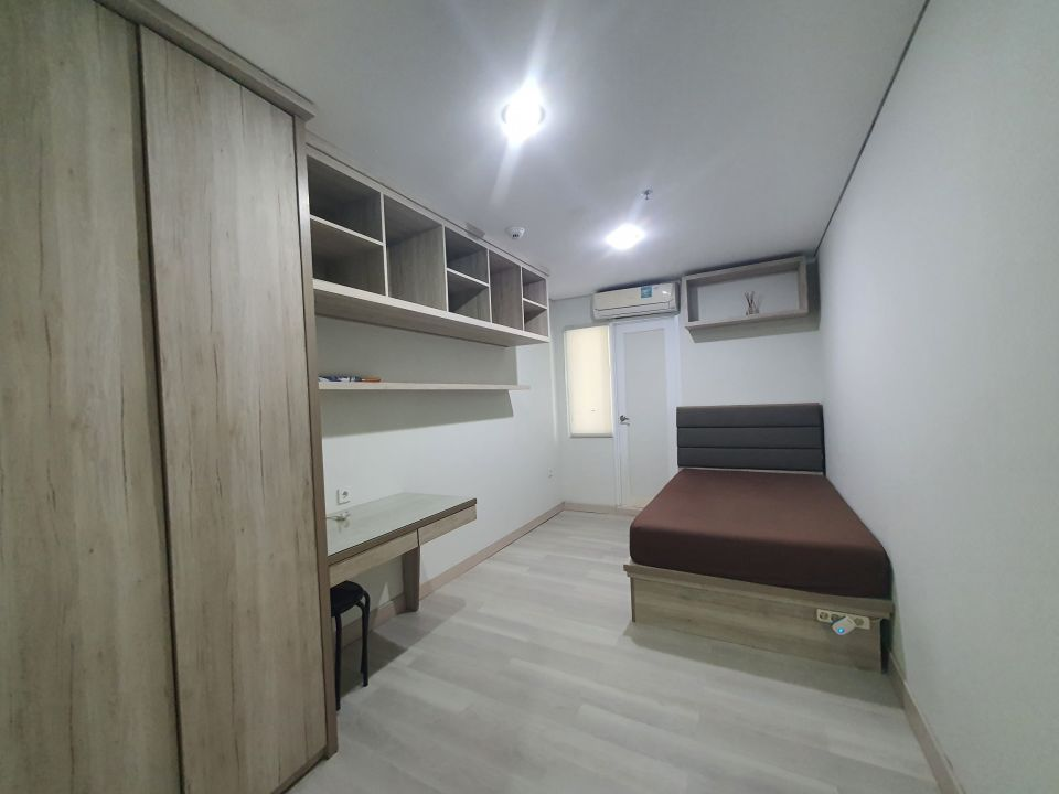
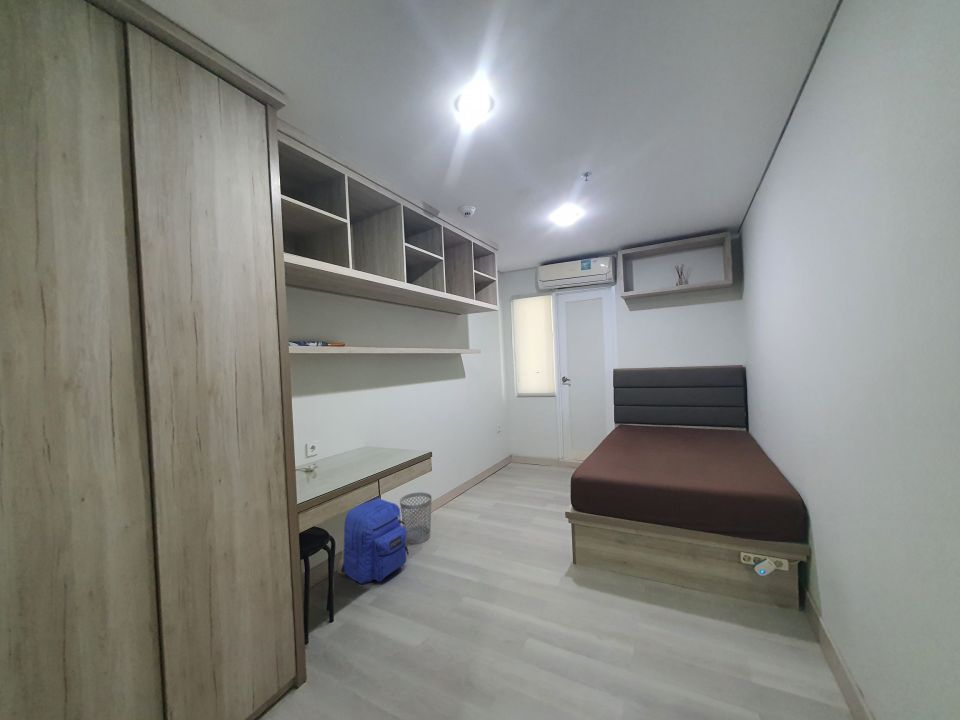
+ wastebasket (416, 517)
+ backpack (378, 535)
